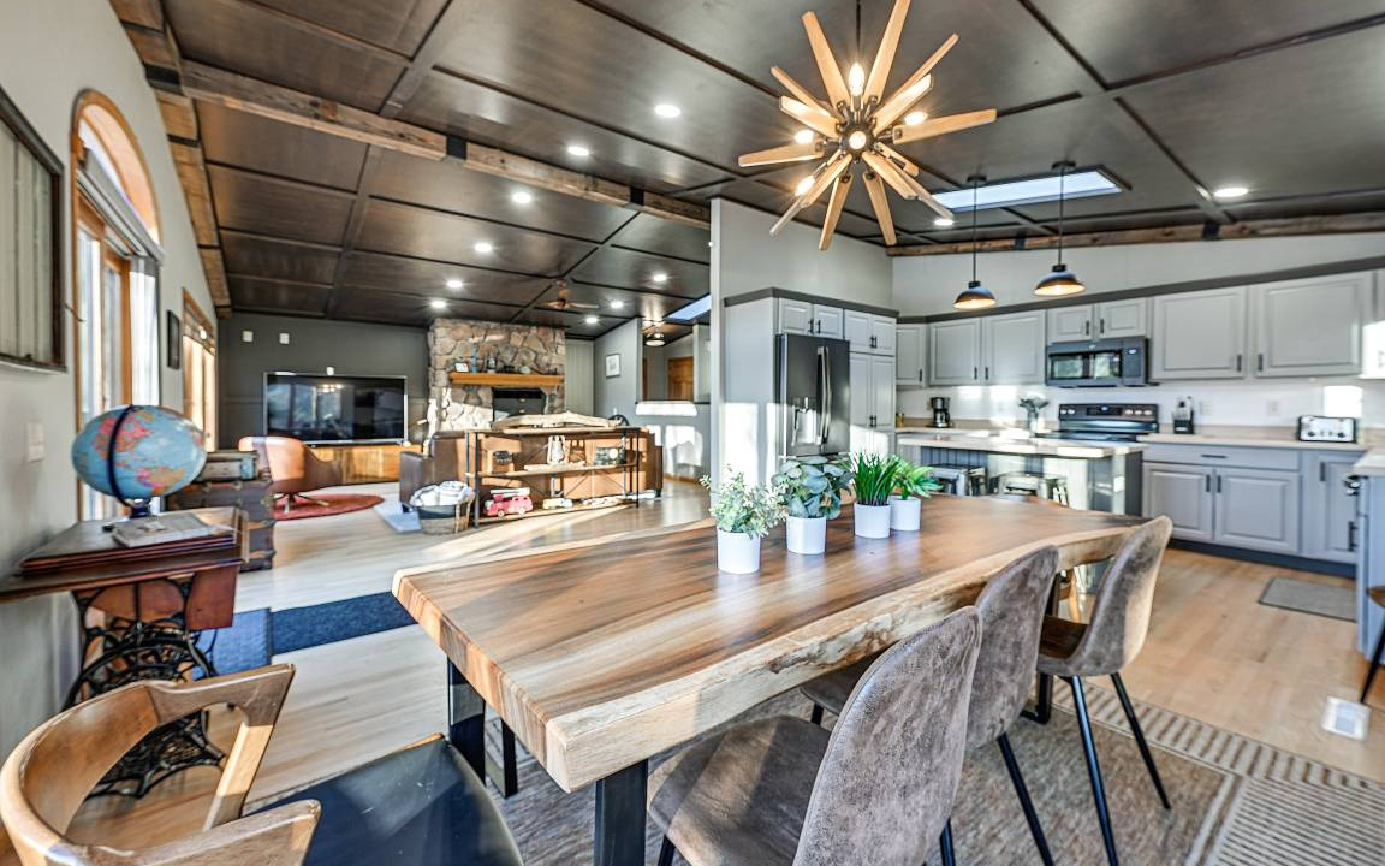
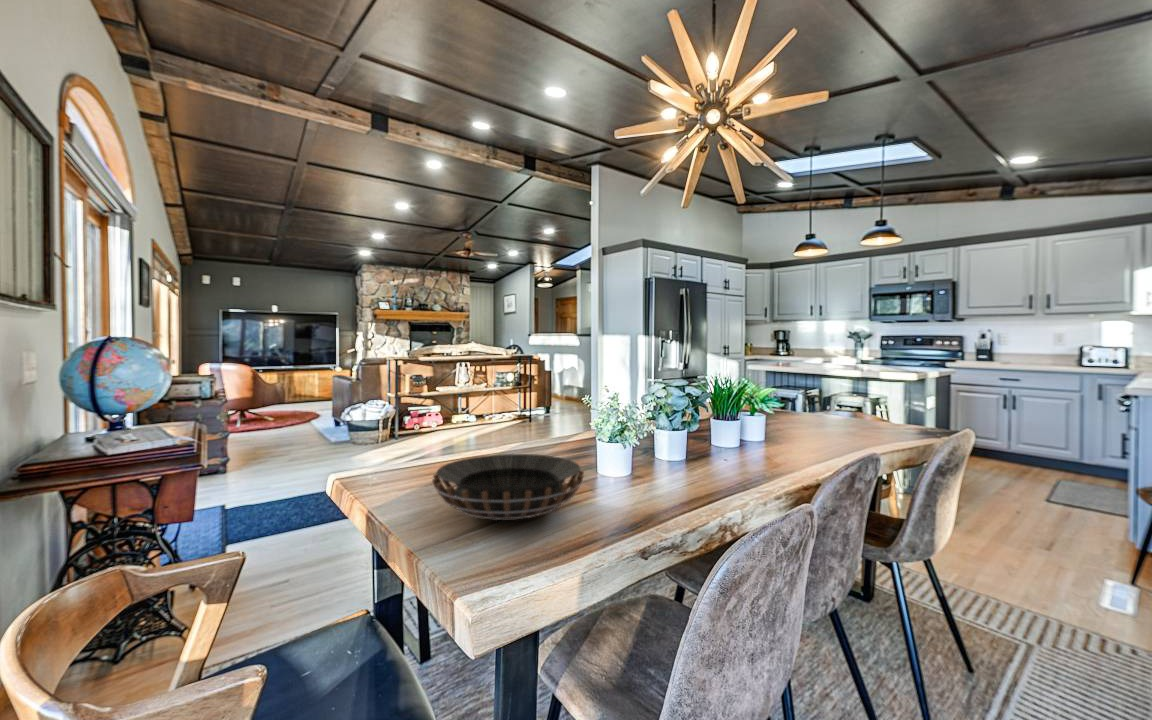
+ decorative bowl (508, 489)
